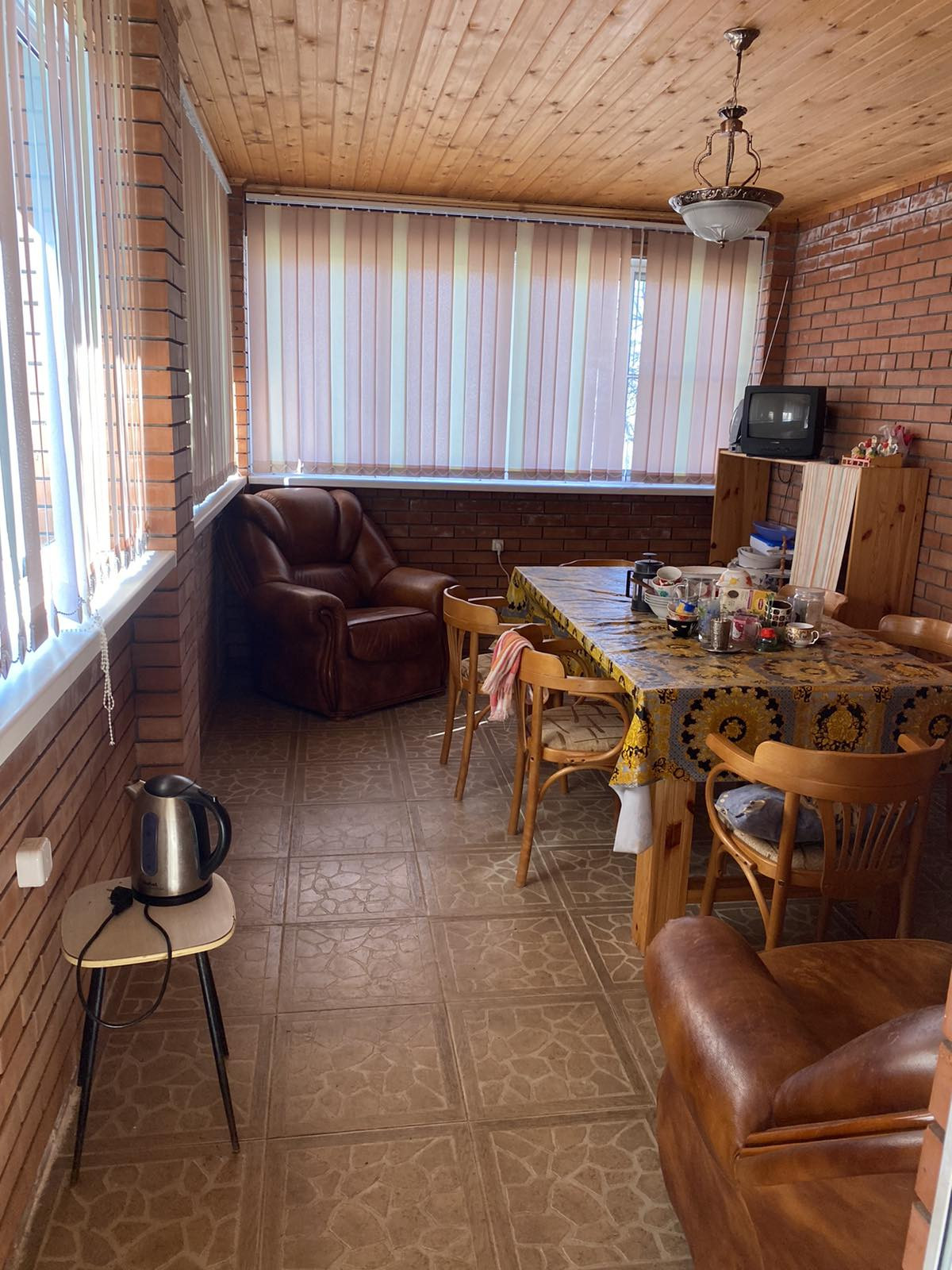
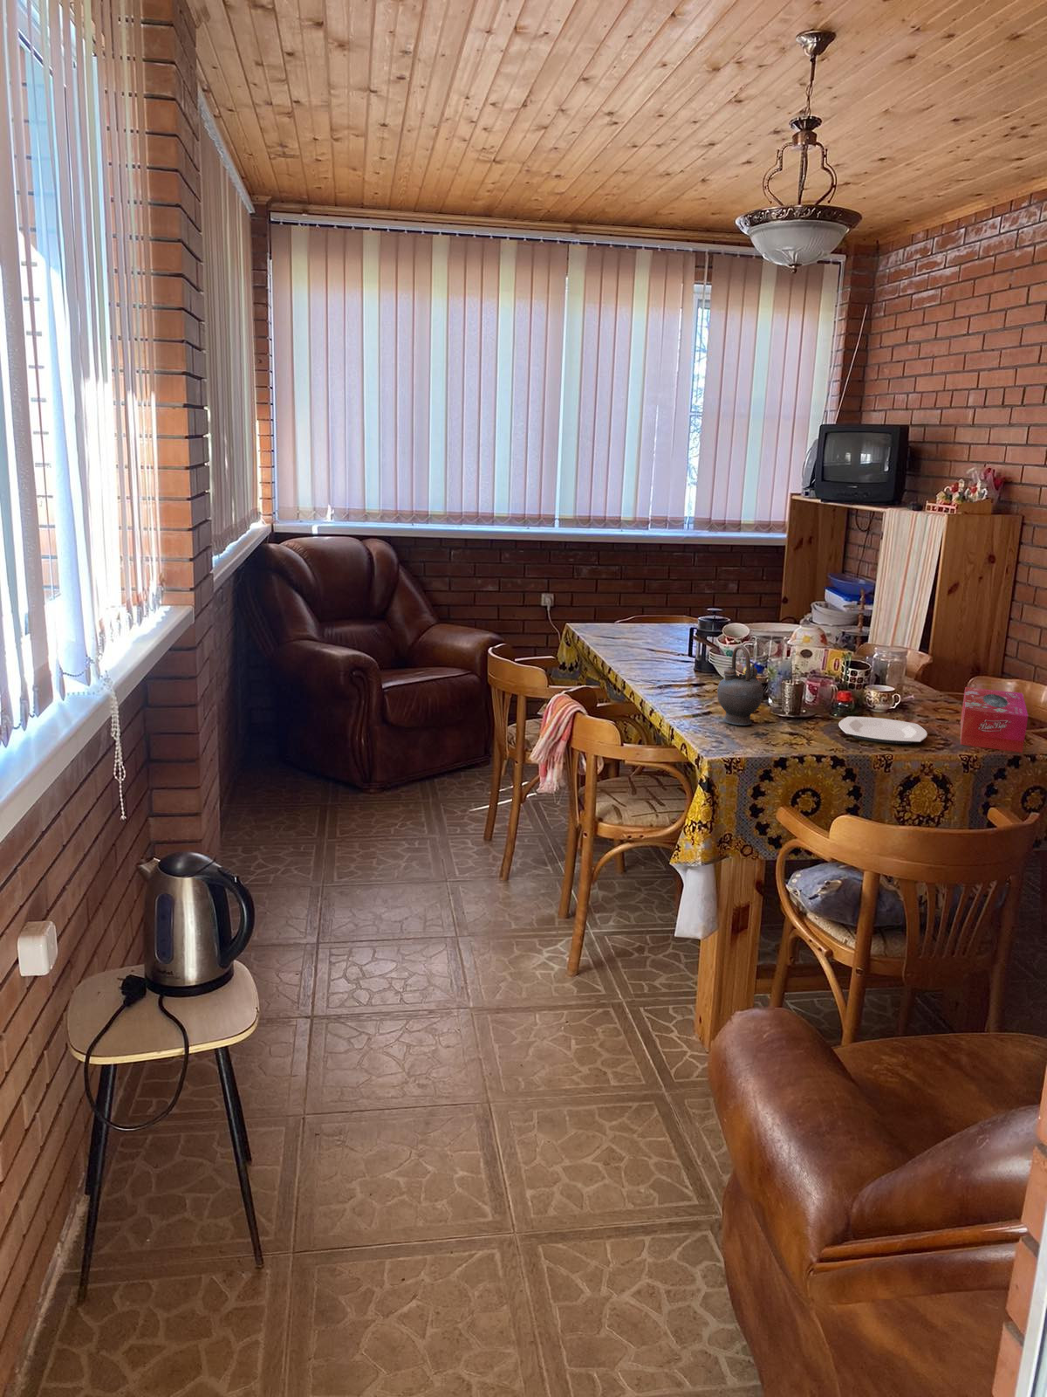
+ tissue box (992, 717)
+ plate (882, 730)
+ teapot (738, 683)
